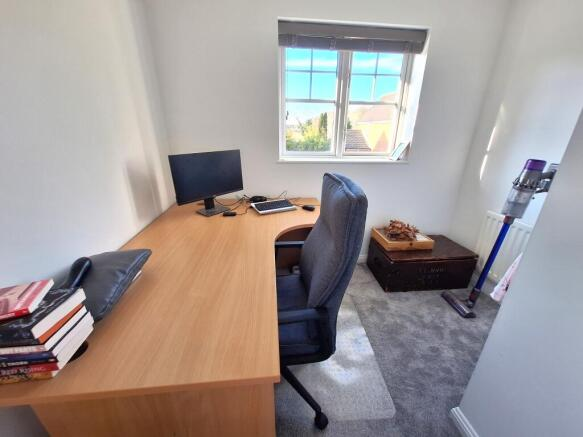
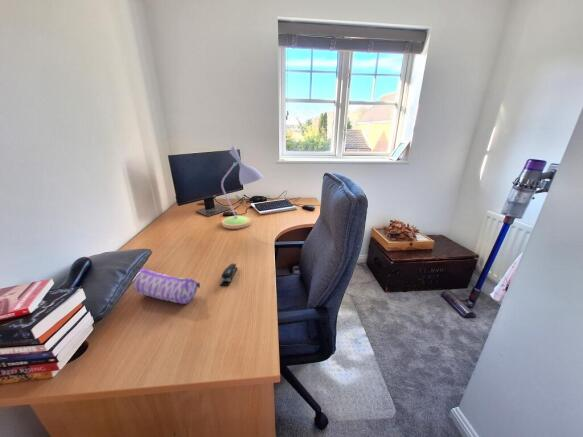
+ pencil case (166, 285)
+ stapler (229, 271)
+ desk lamp (241, 184)
